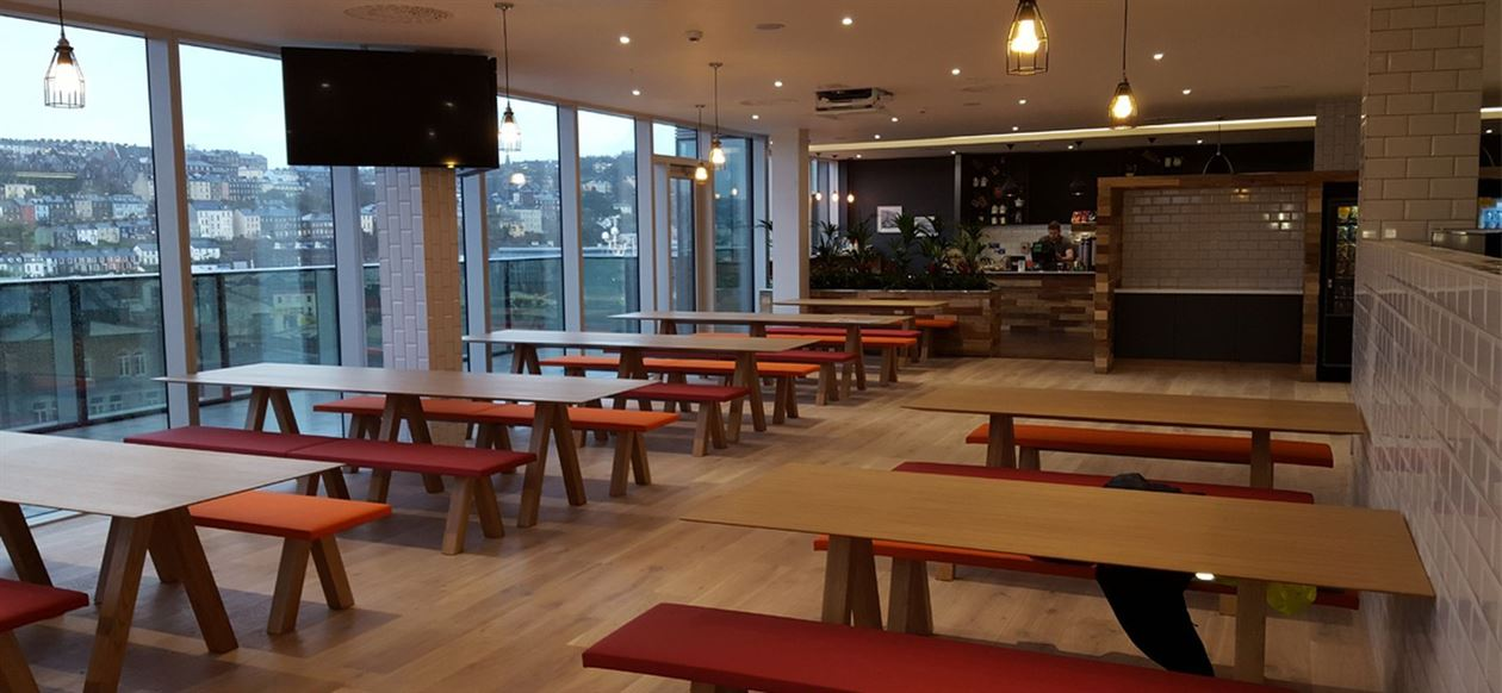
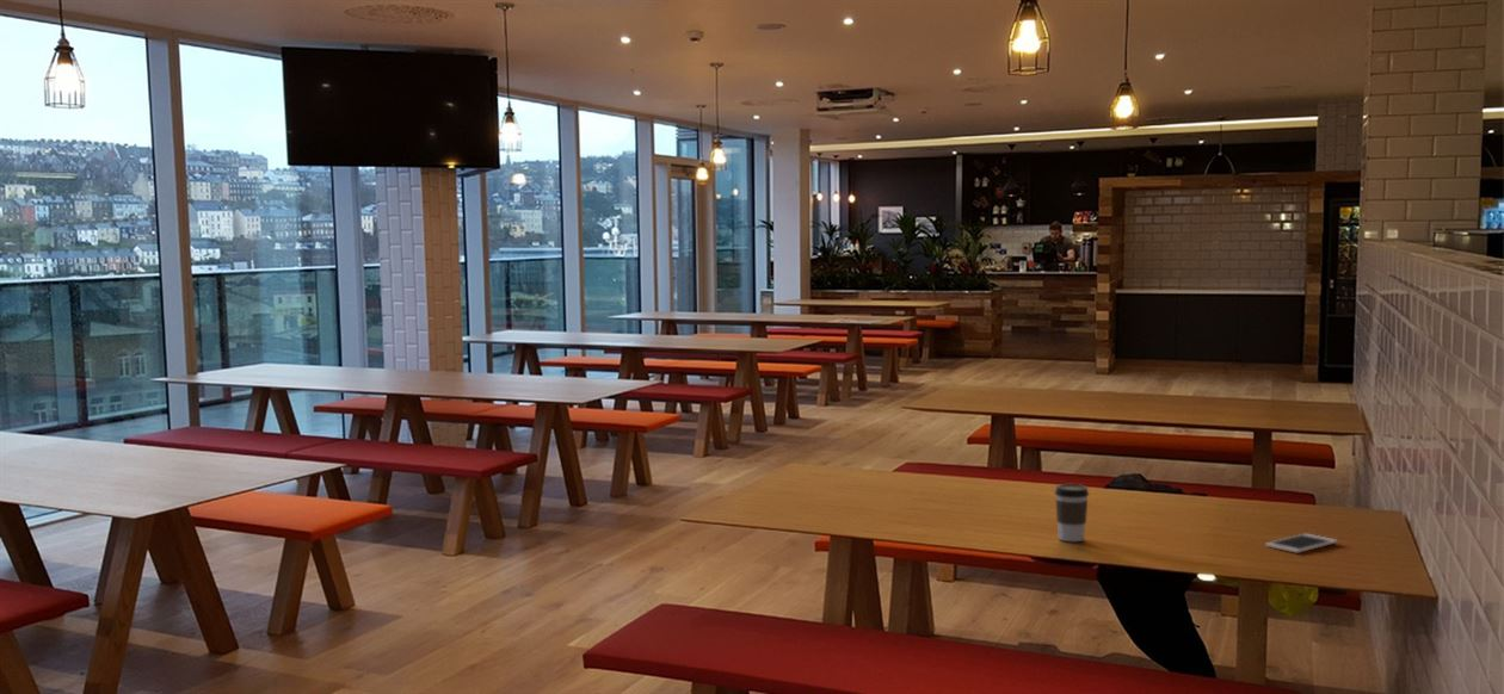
+ cell phone (1301, 543)
+ coffee cup (1071, 513)
